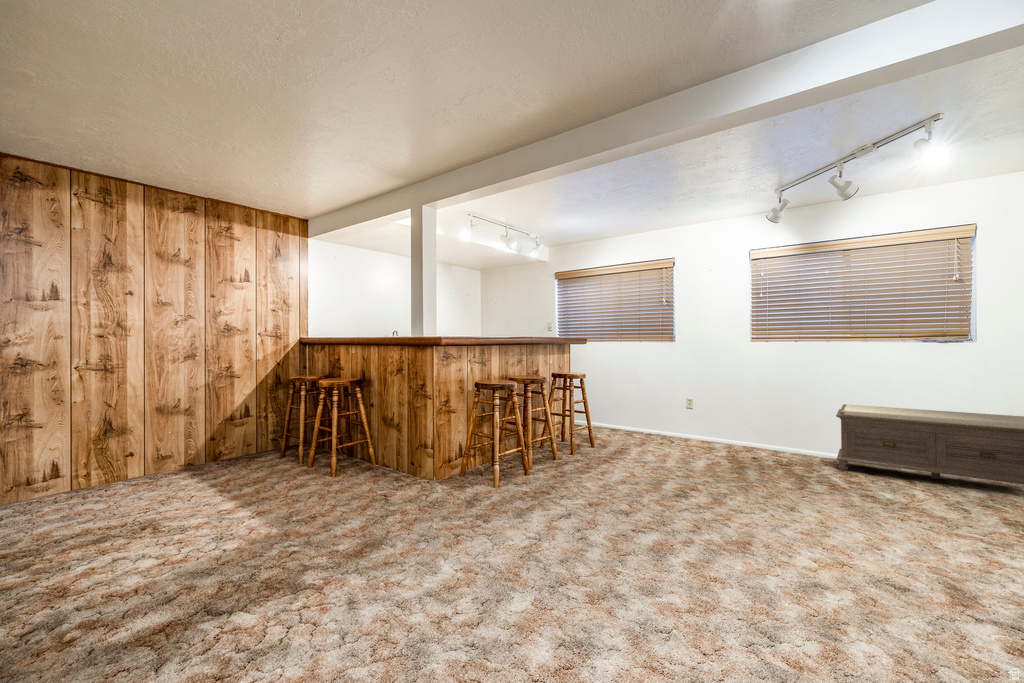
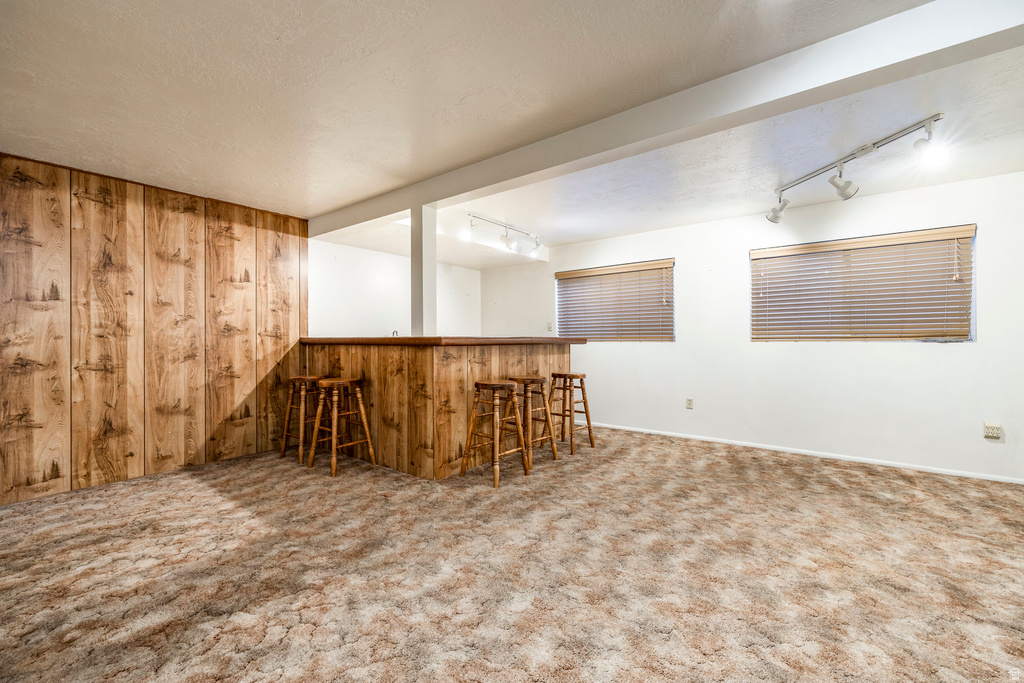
- bench (933, 445)
